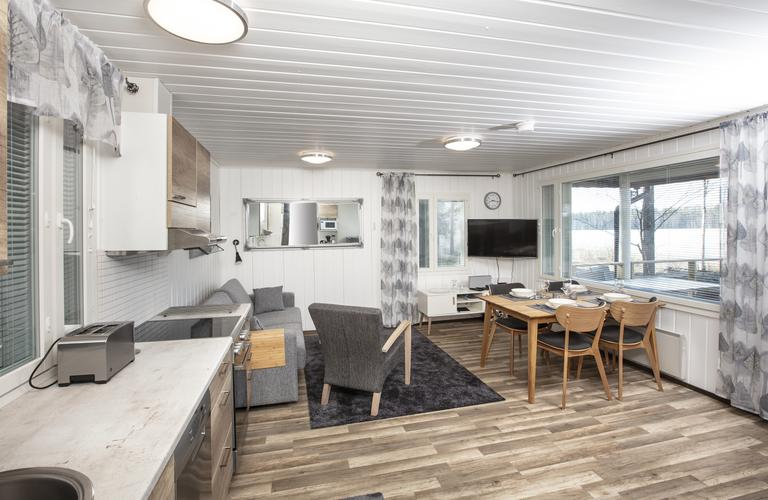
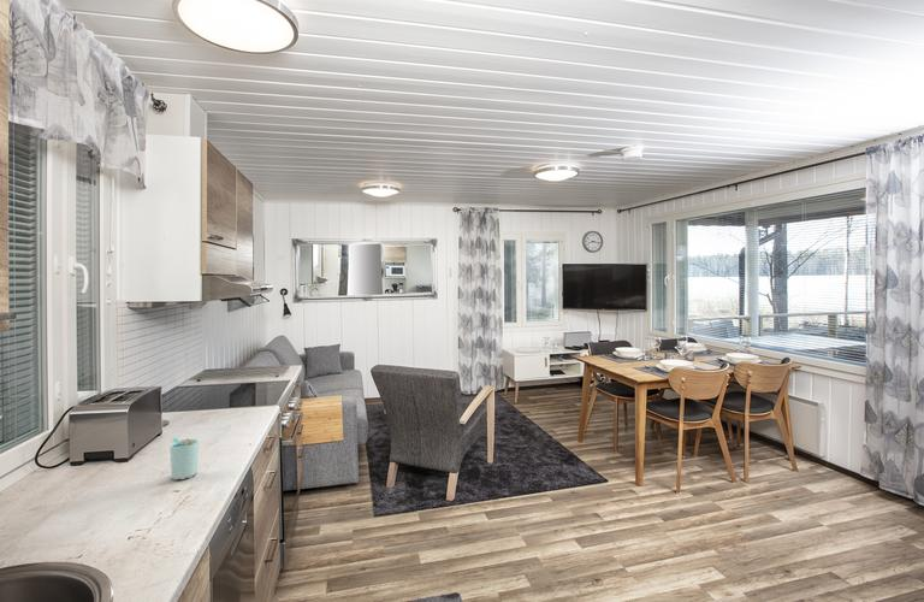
+ cup (184, 455)
